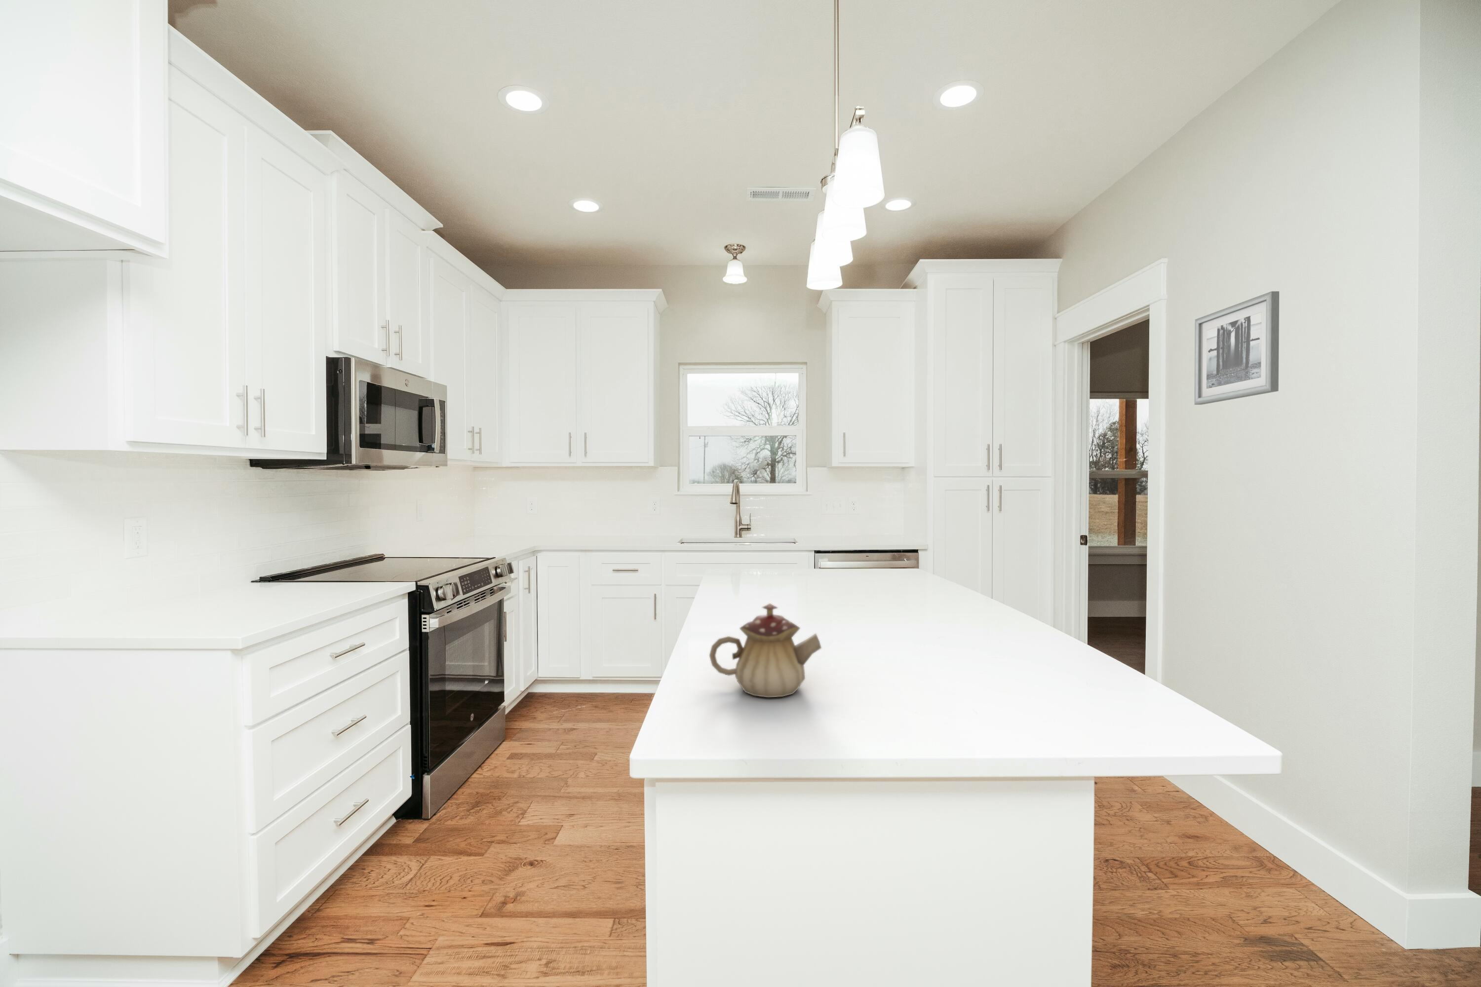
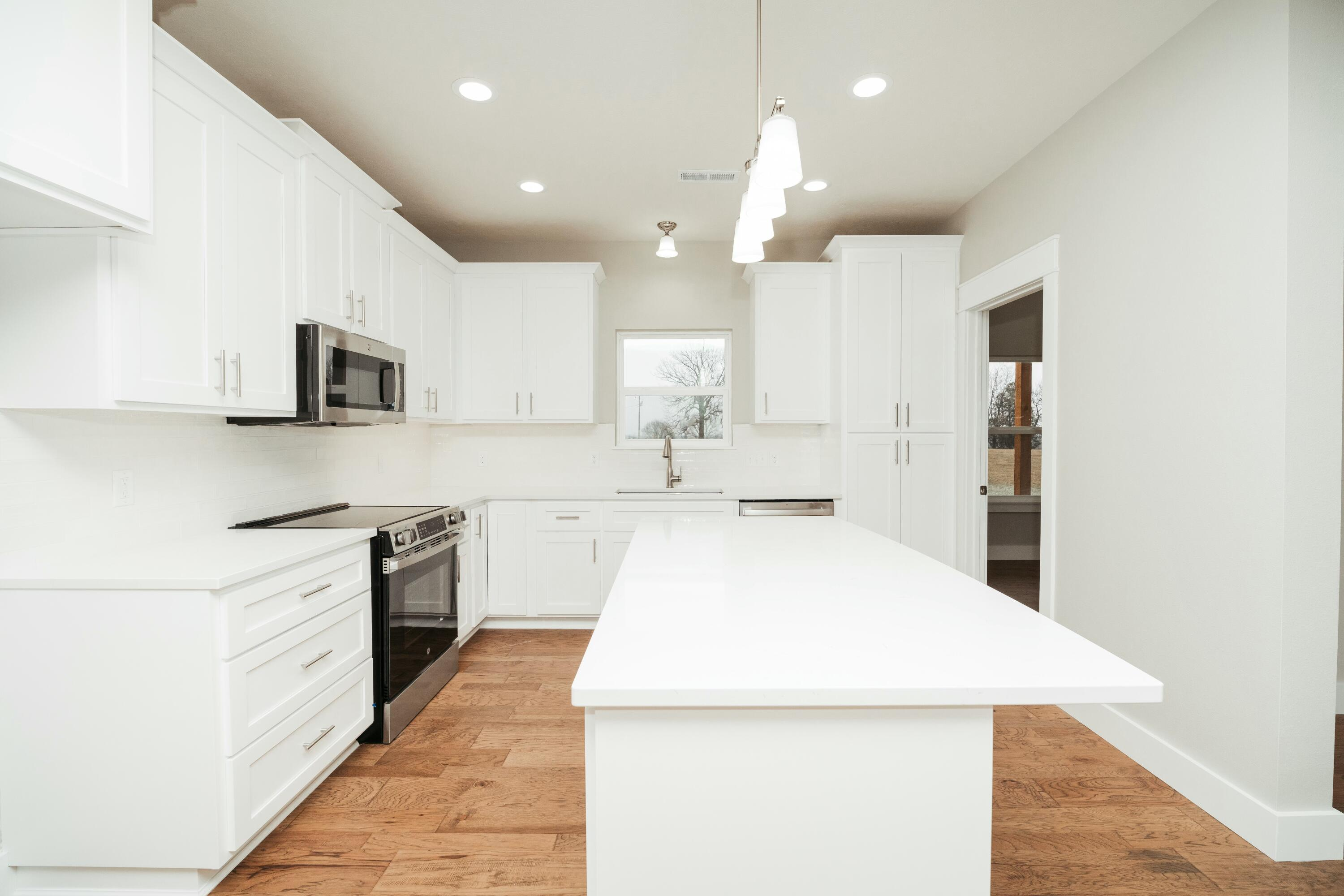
- teapot (765, 646)
- wall art (1233, 352)
